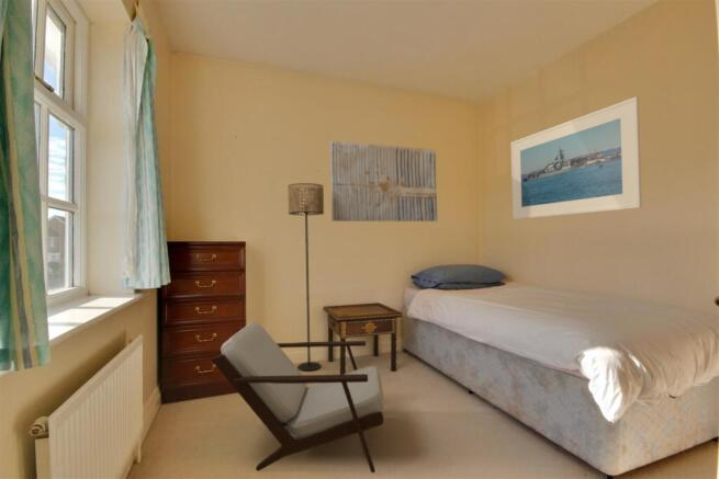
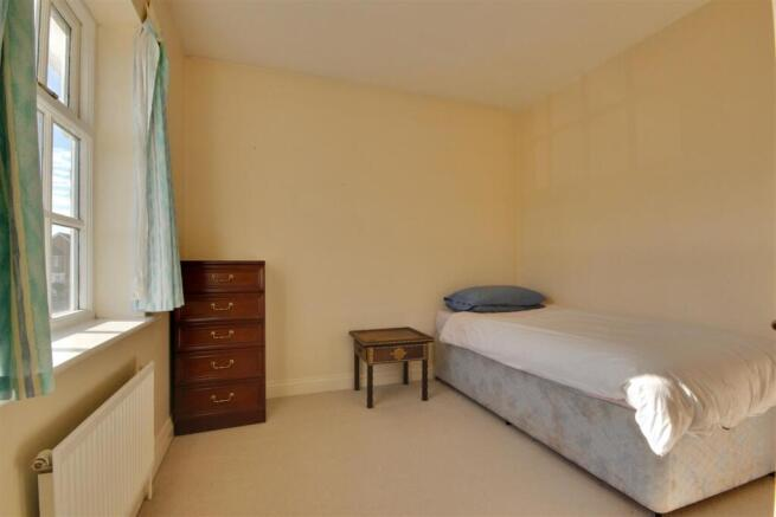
- floor lamp (307, 276)
- armchair (307, 383)
- wall art (386, 183)
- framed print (564, 169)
